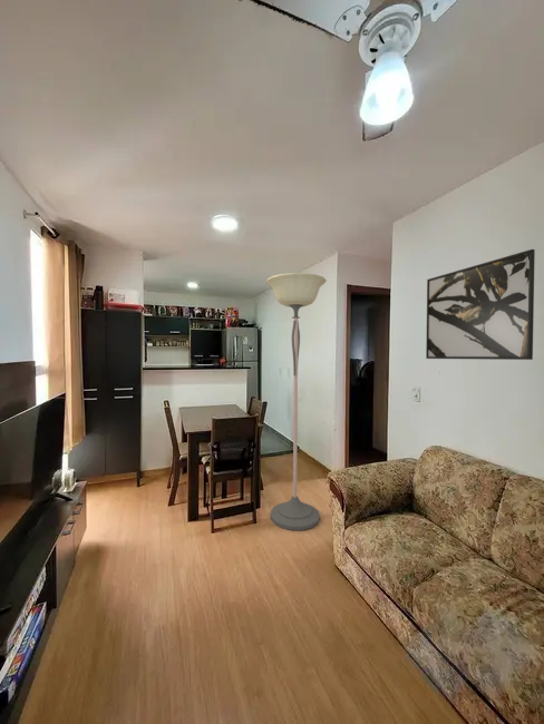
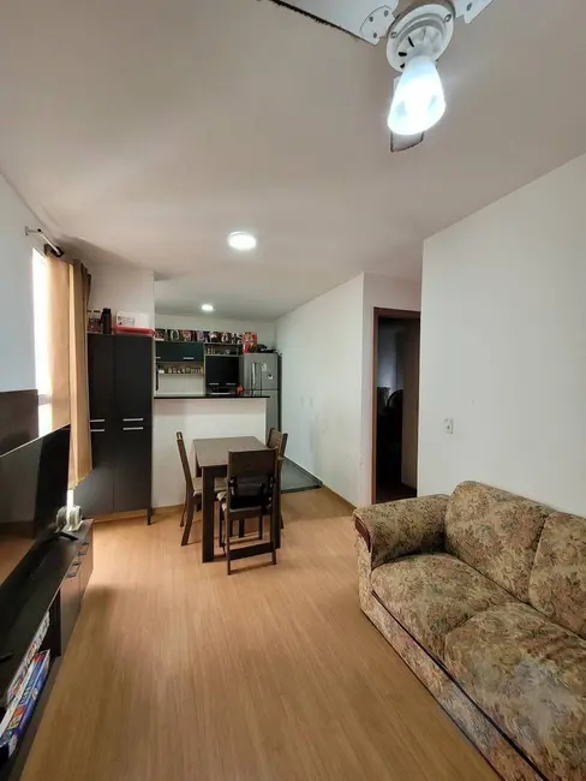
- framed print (470, 313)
- floor lamp (295, 399)
